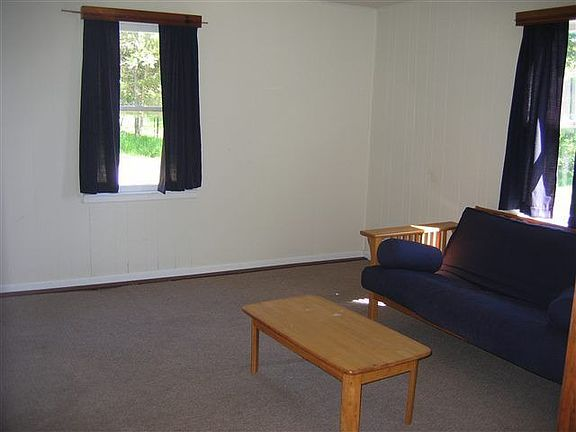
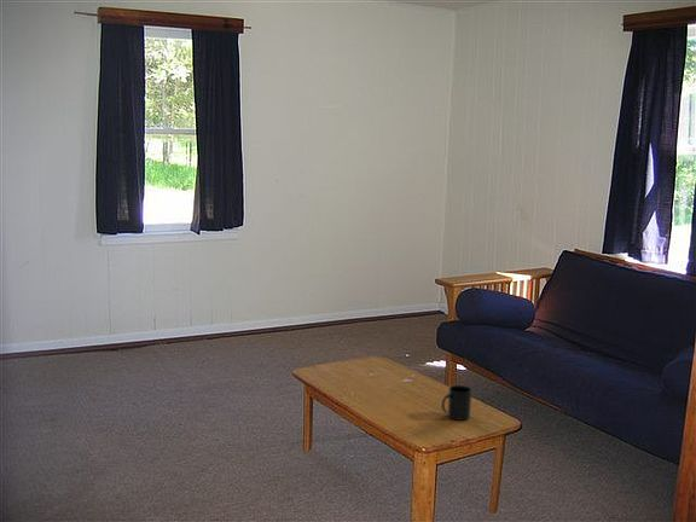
+ mug (456, 402)
